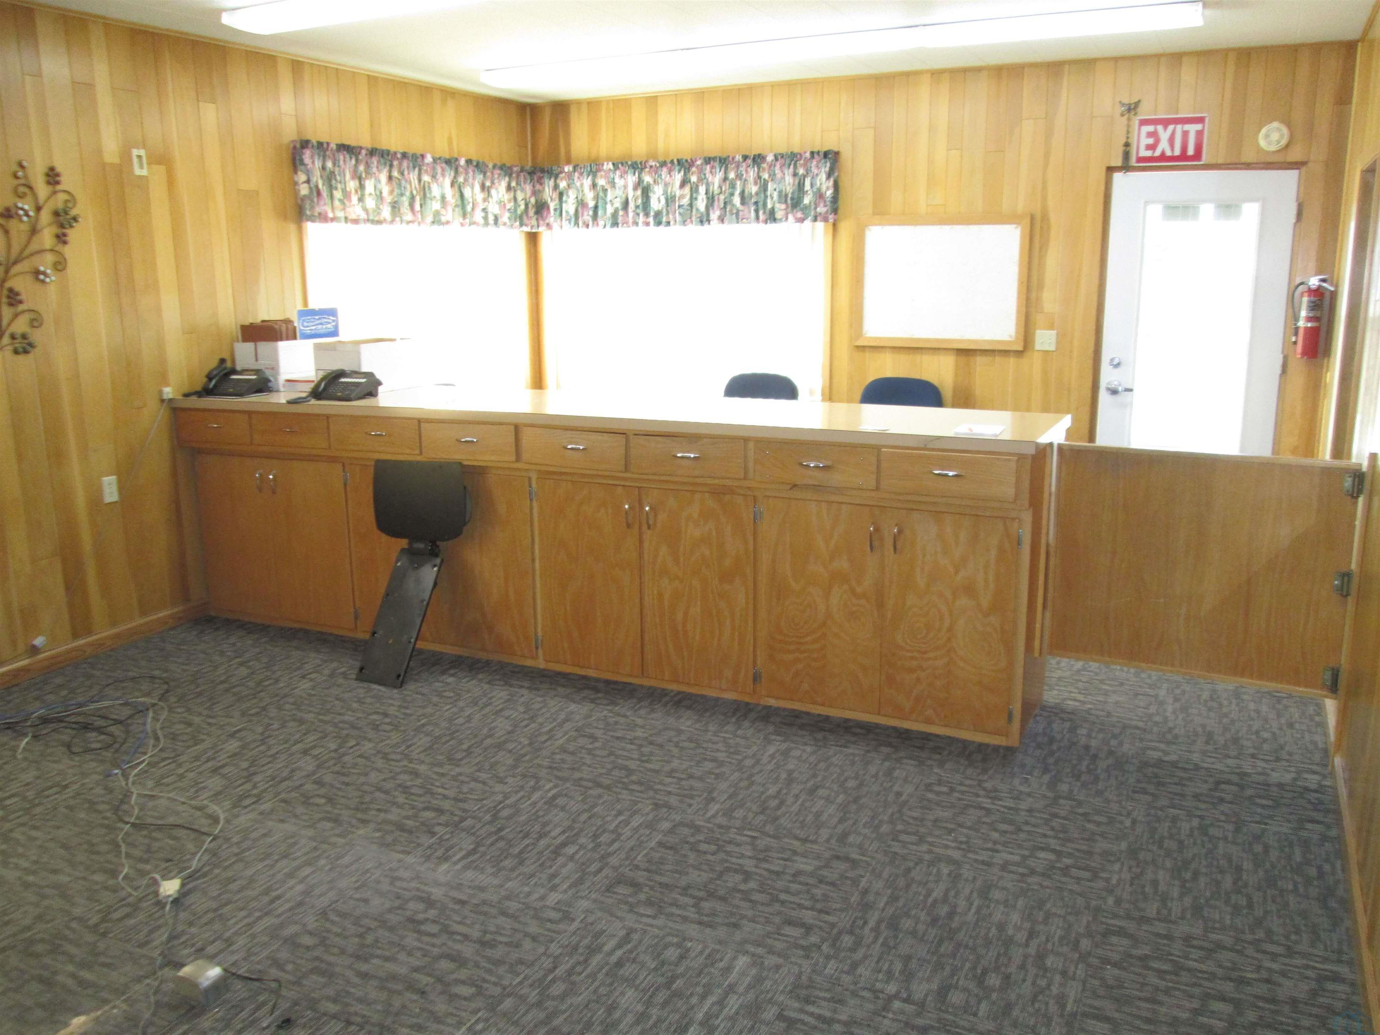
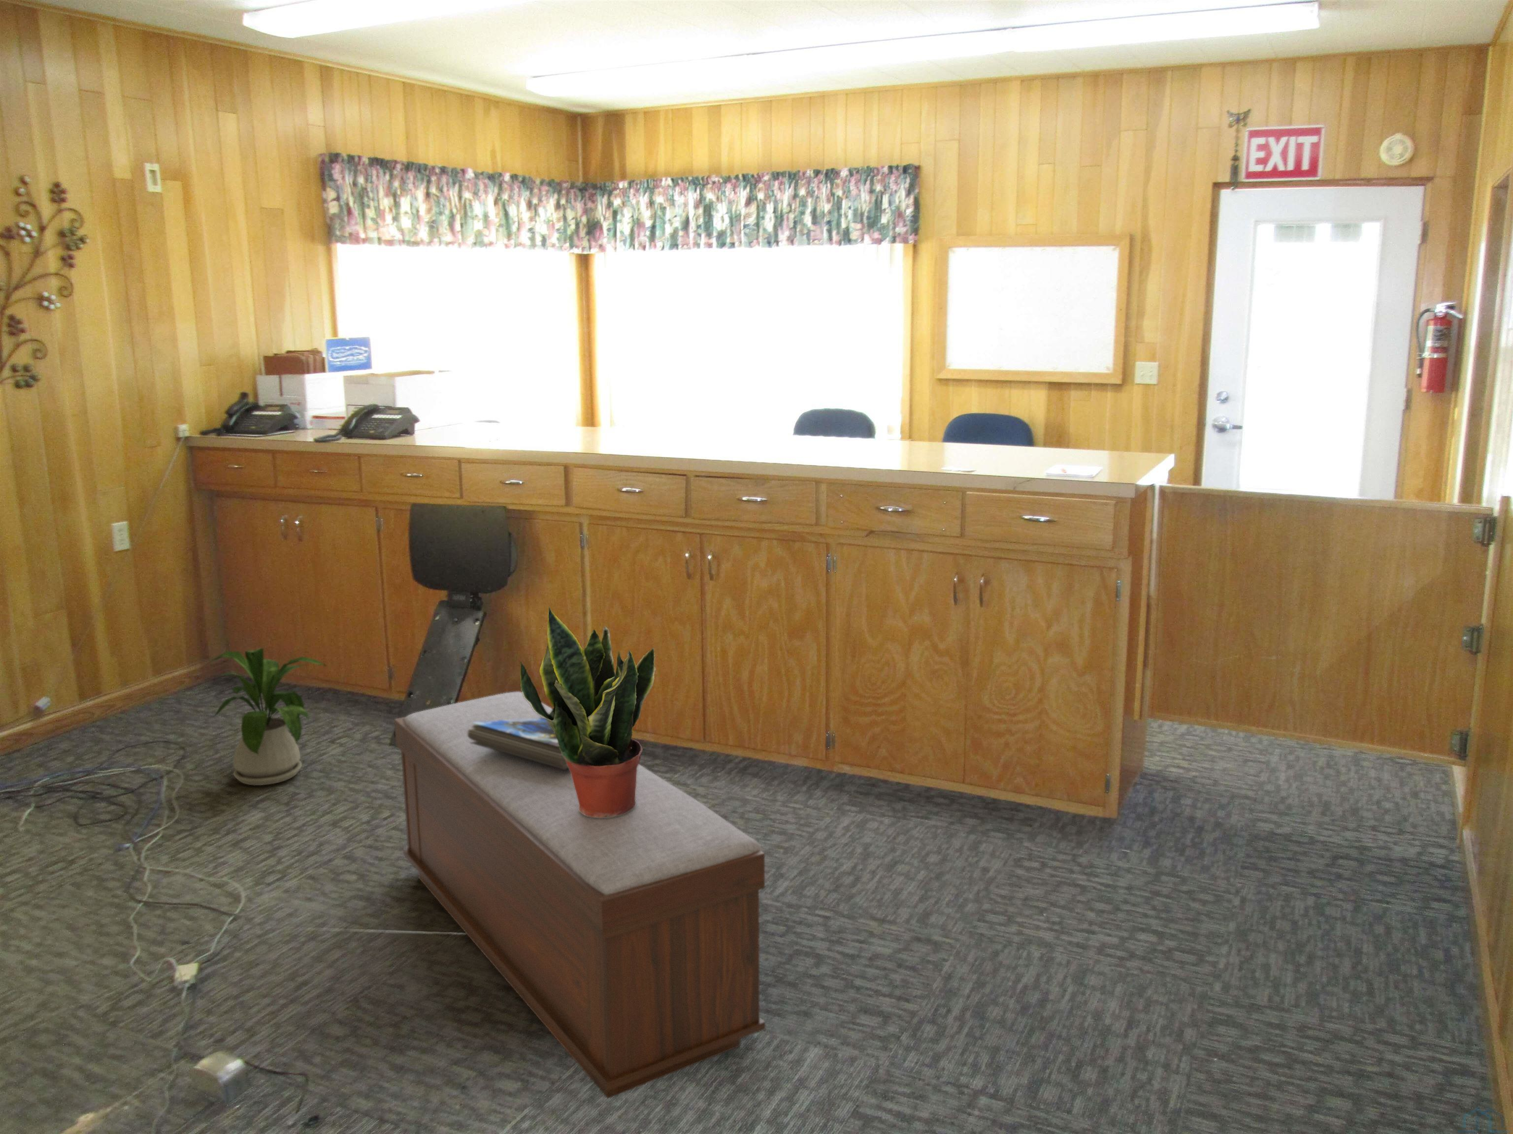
+ potted plant (614, 703)
+ magazine (549, 739)
+ bench (559, 856)
+ house plant (273, 703)
